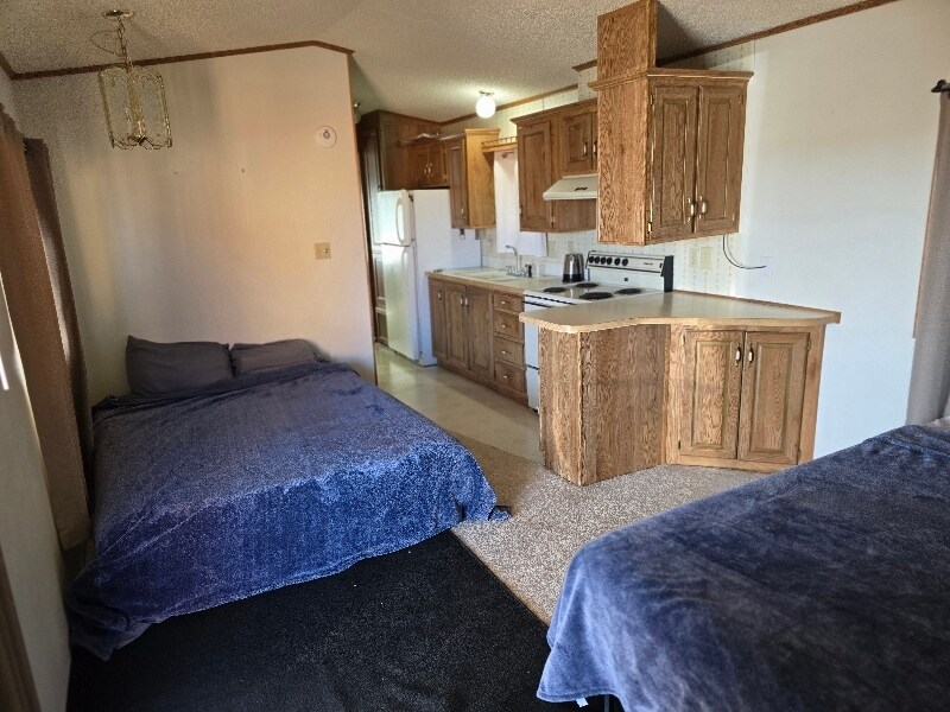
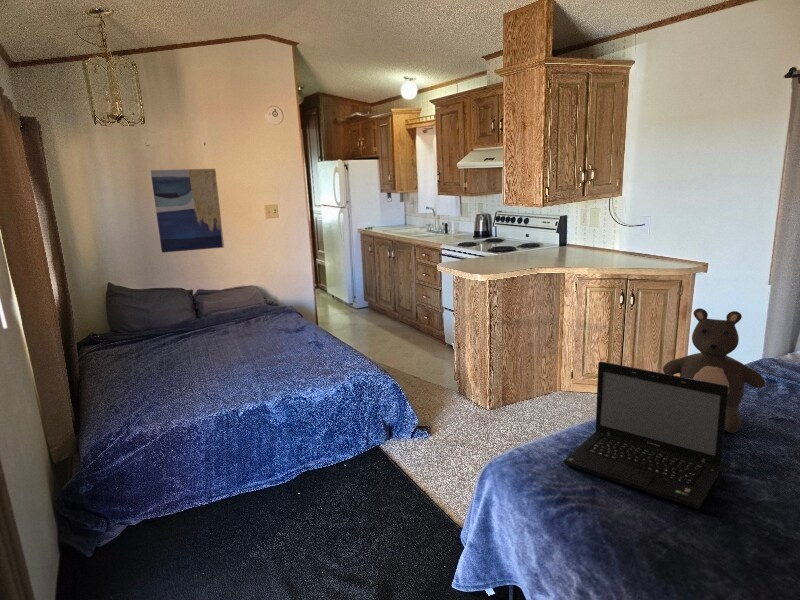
+ wall art (188, 210)
+ laptop (642, 428)
+ teddy bear (711, 366)
